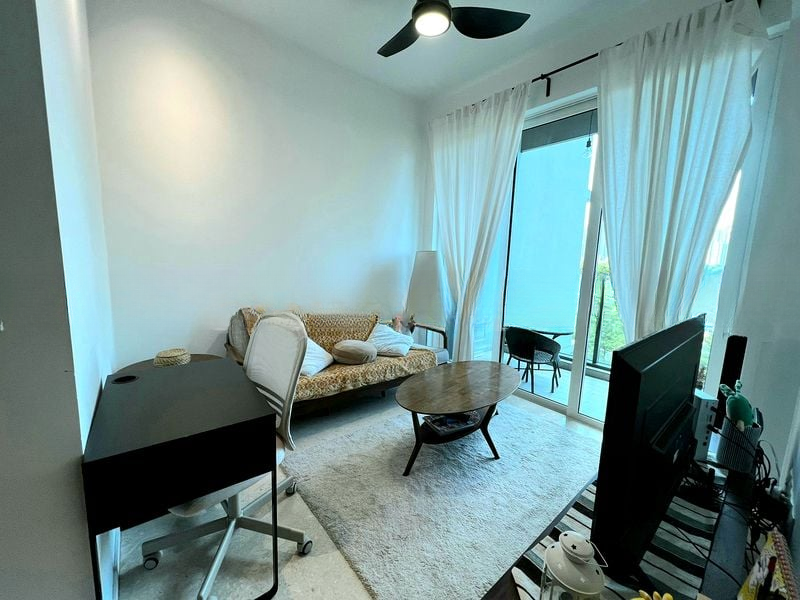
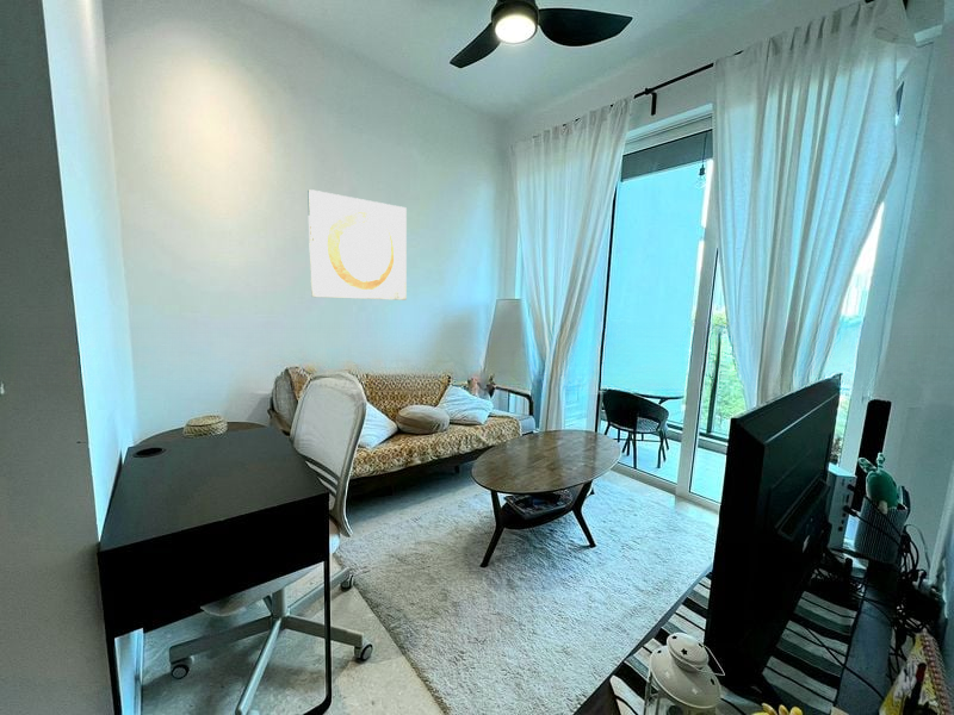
+ wall art (360, 249)
